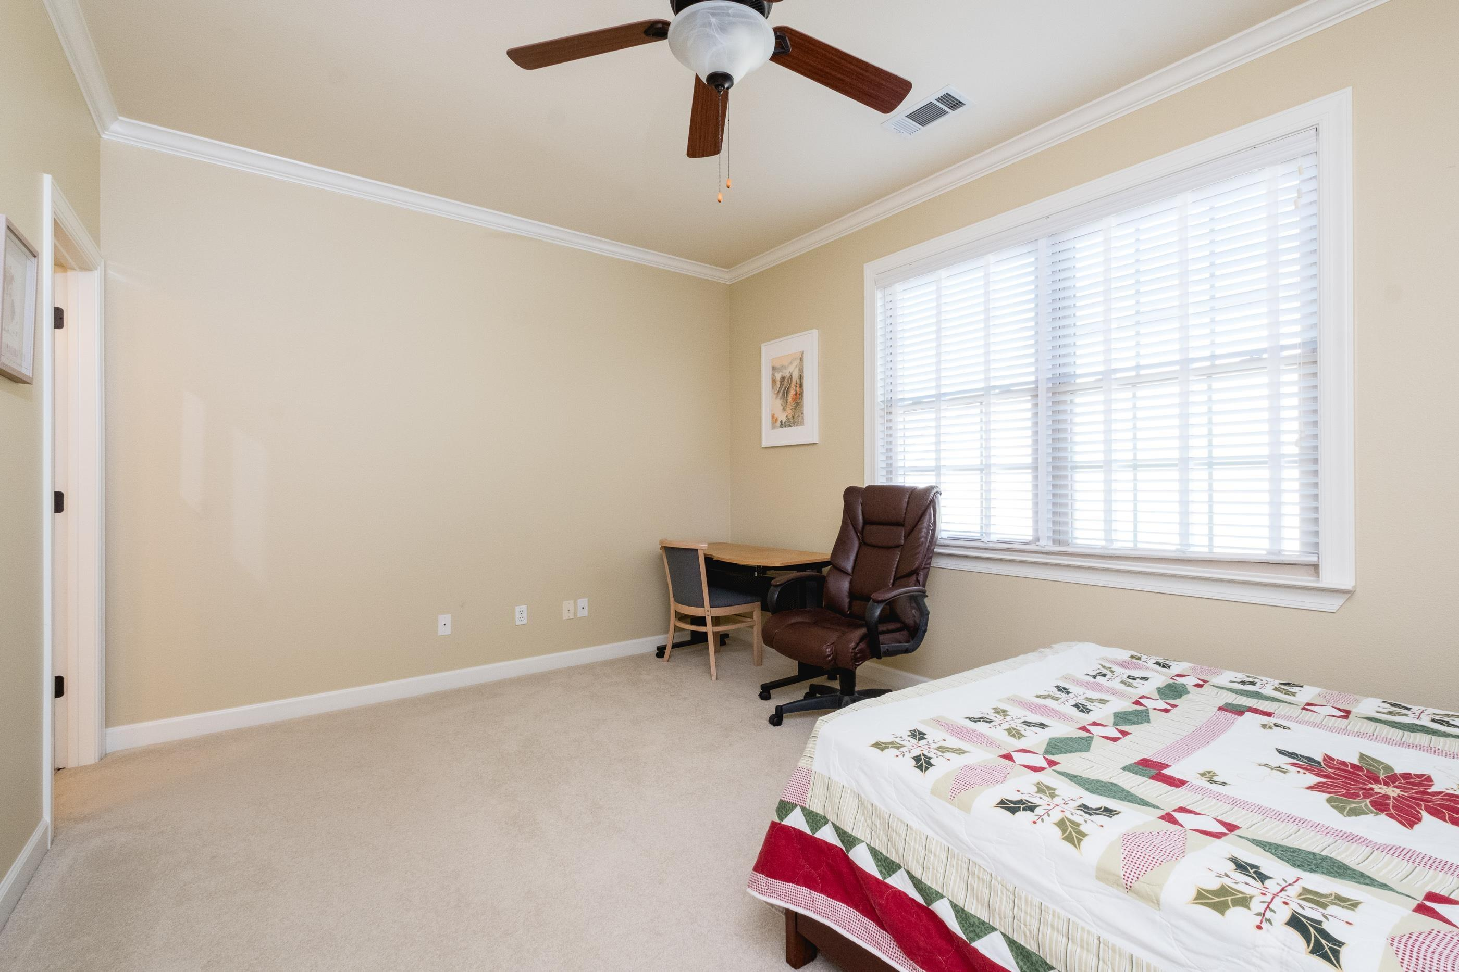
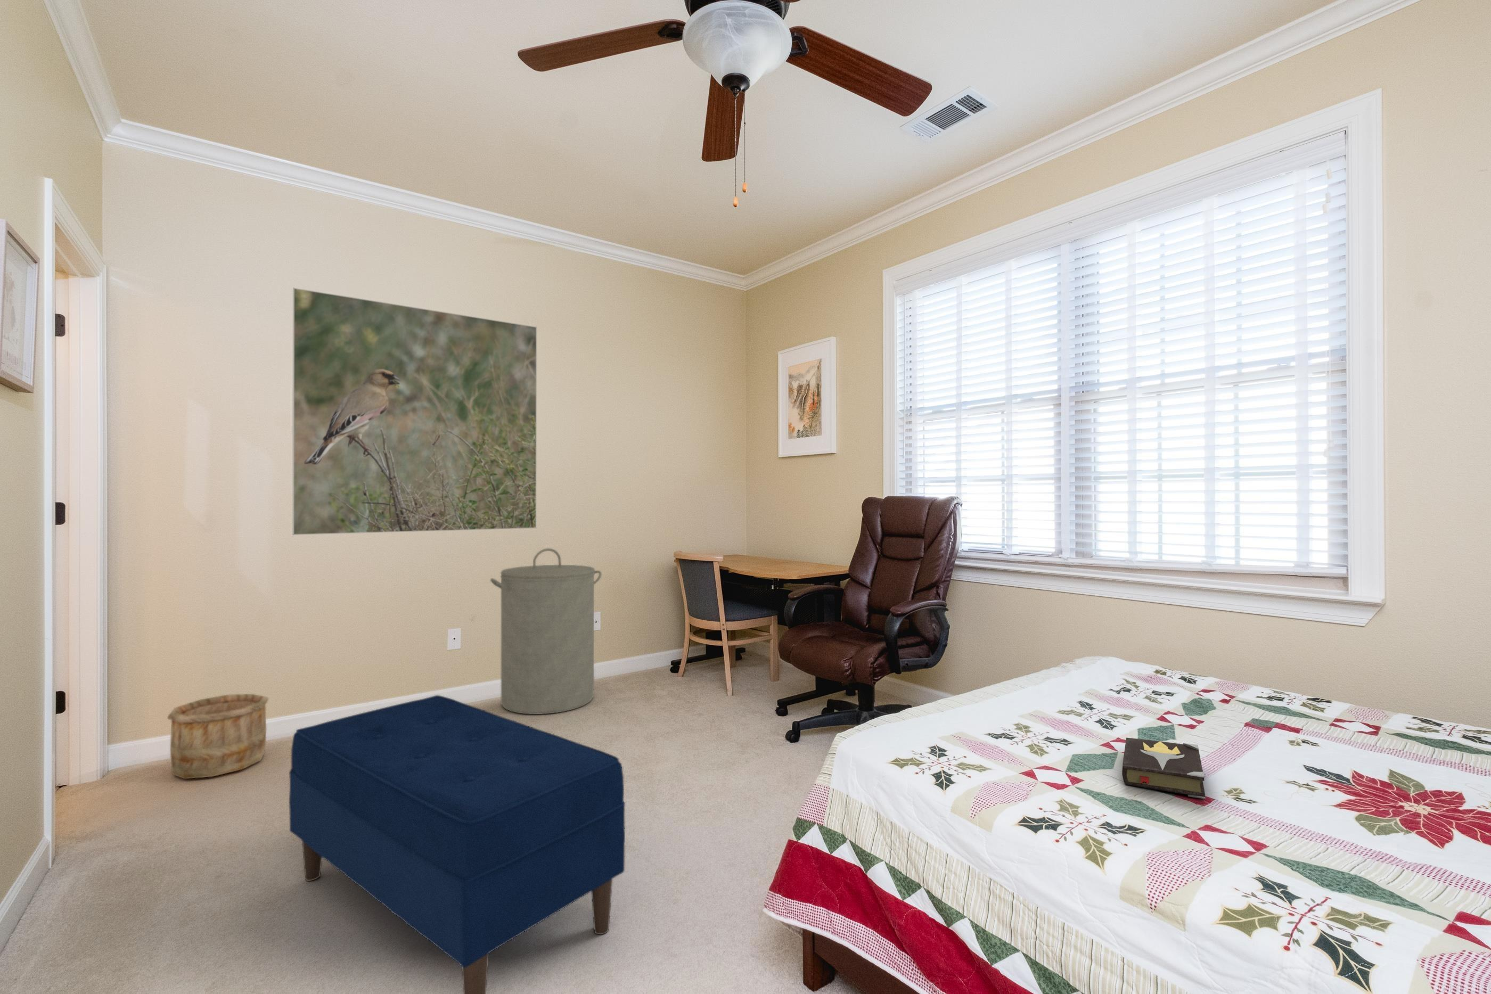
+ laundry hamper (548, 623)
+ bench (448, 822)
+ wooden bucket (220, 734)
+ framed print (426, 420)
+ hardback book (1162, 763)
